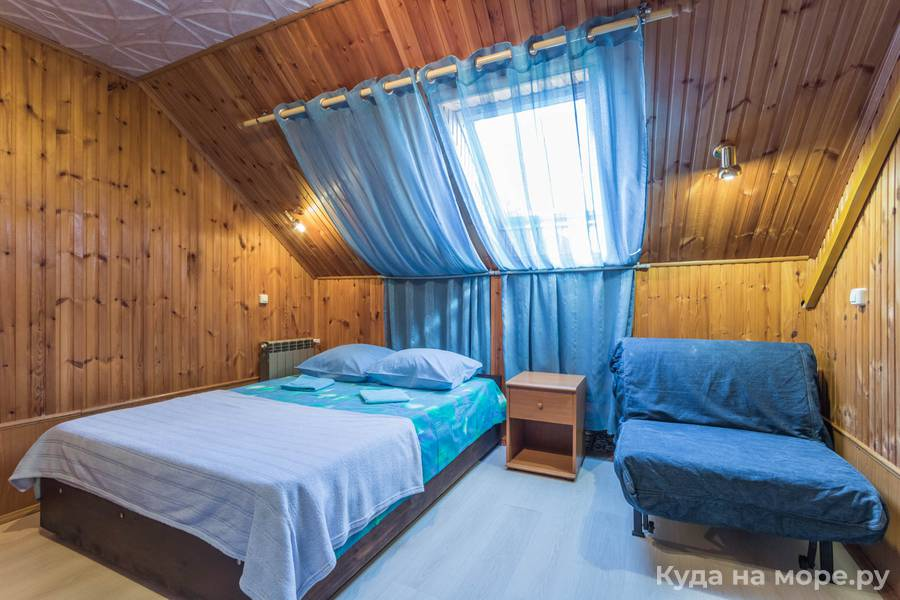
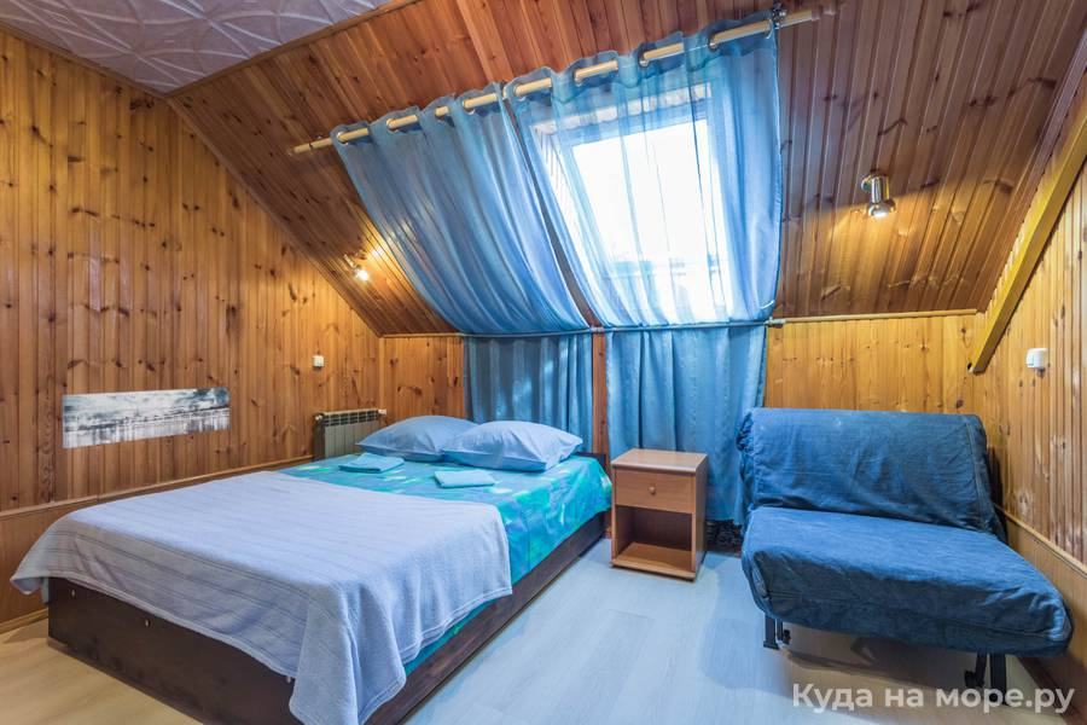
+ wall art (156, 413)
